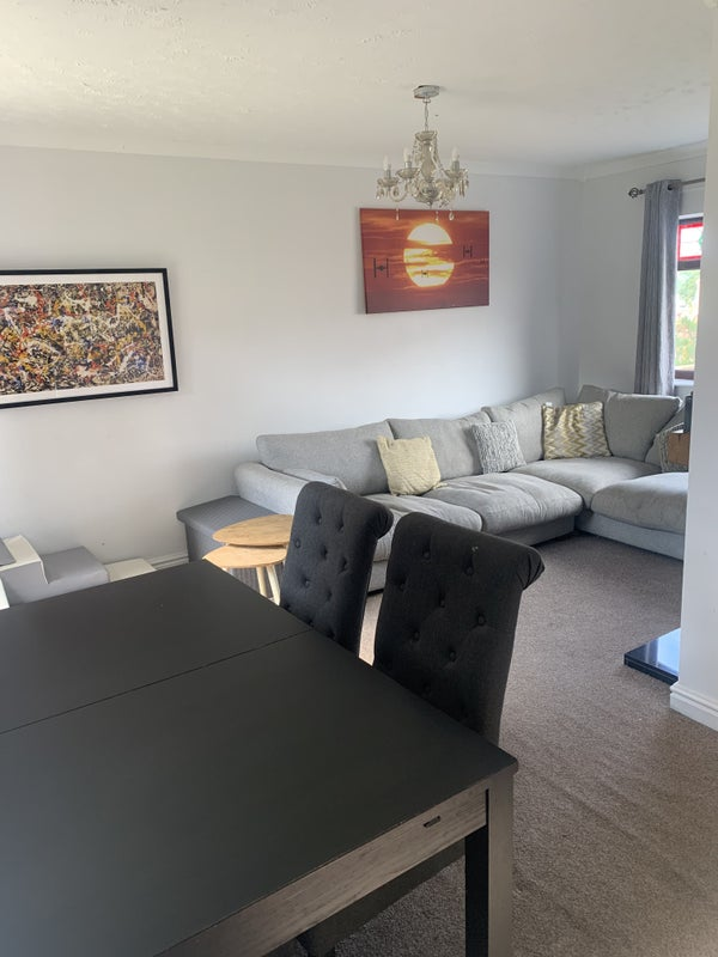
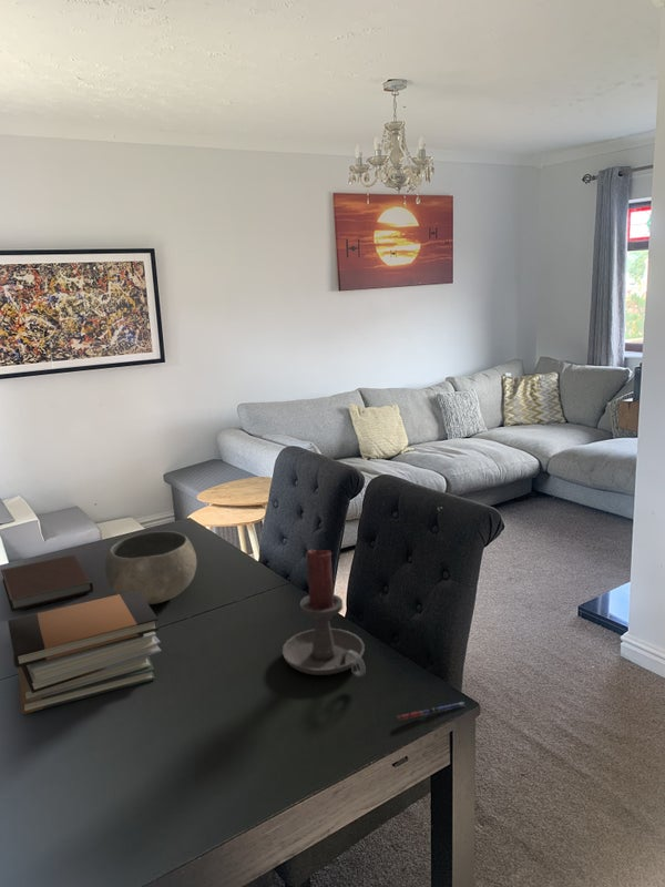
+ pen (431, 710)
+ notebook (45, 580)
+ book stack (86, 649)
+ bowl (152, 569)
+ candle holder (328, 608)
